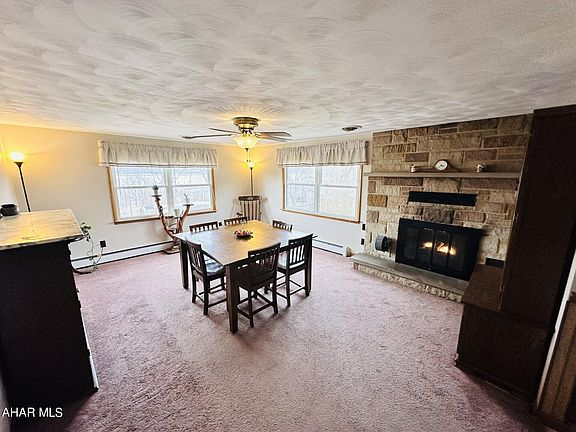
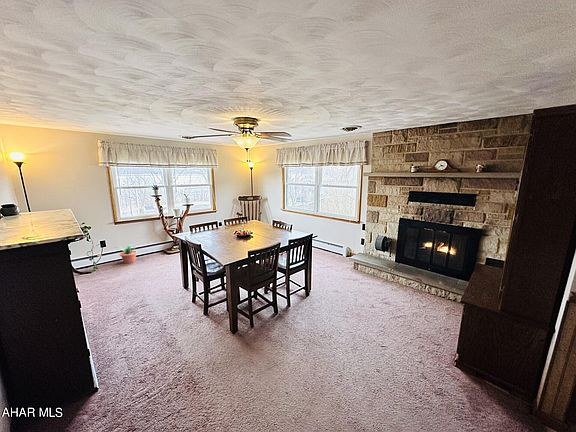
+ potted plant (127, 253)
